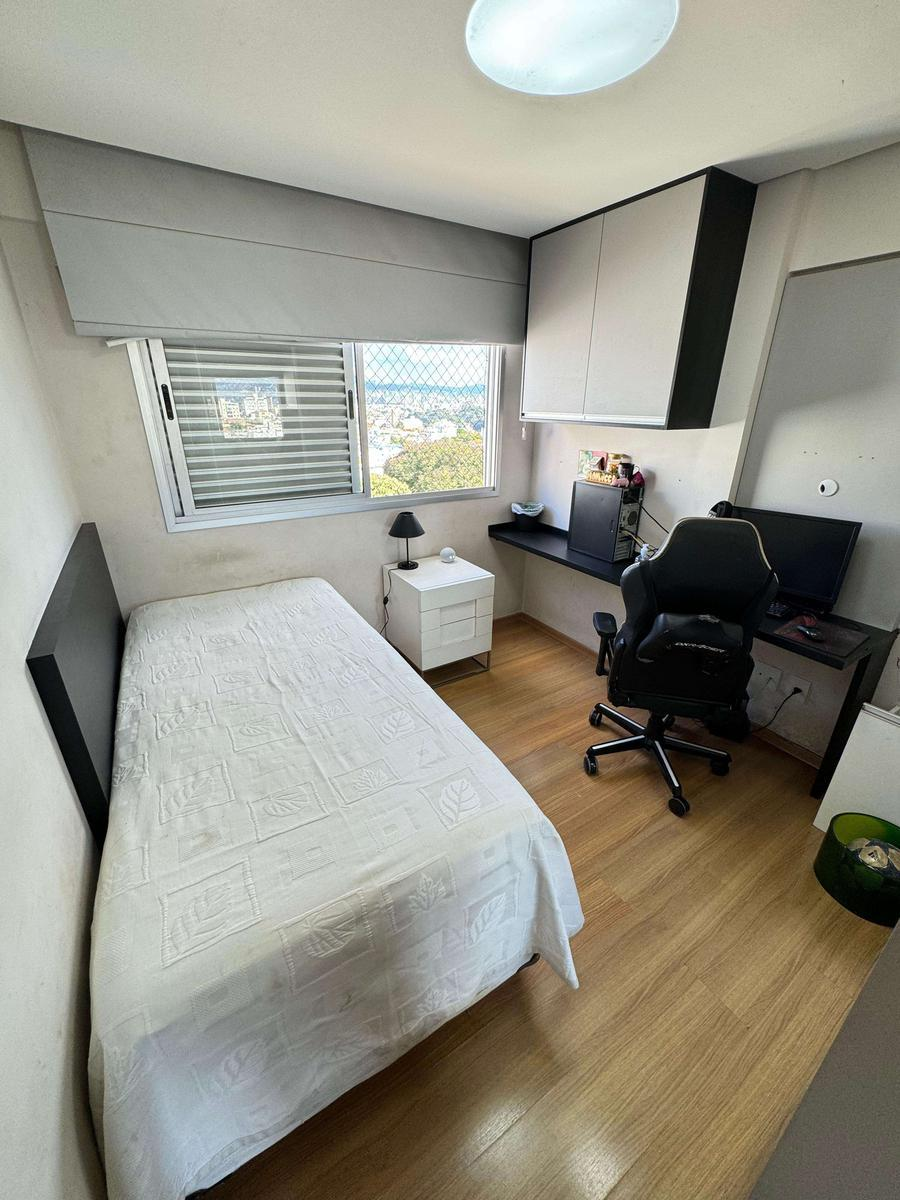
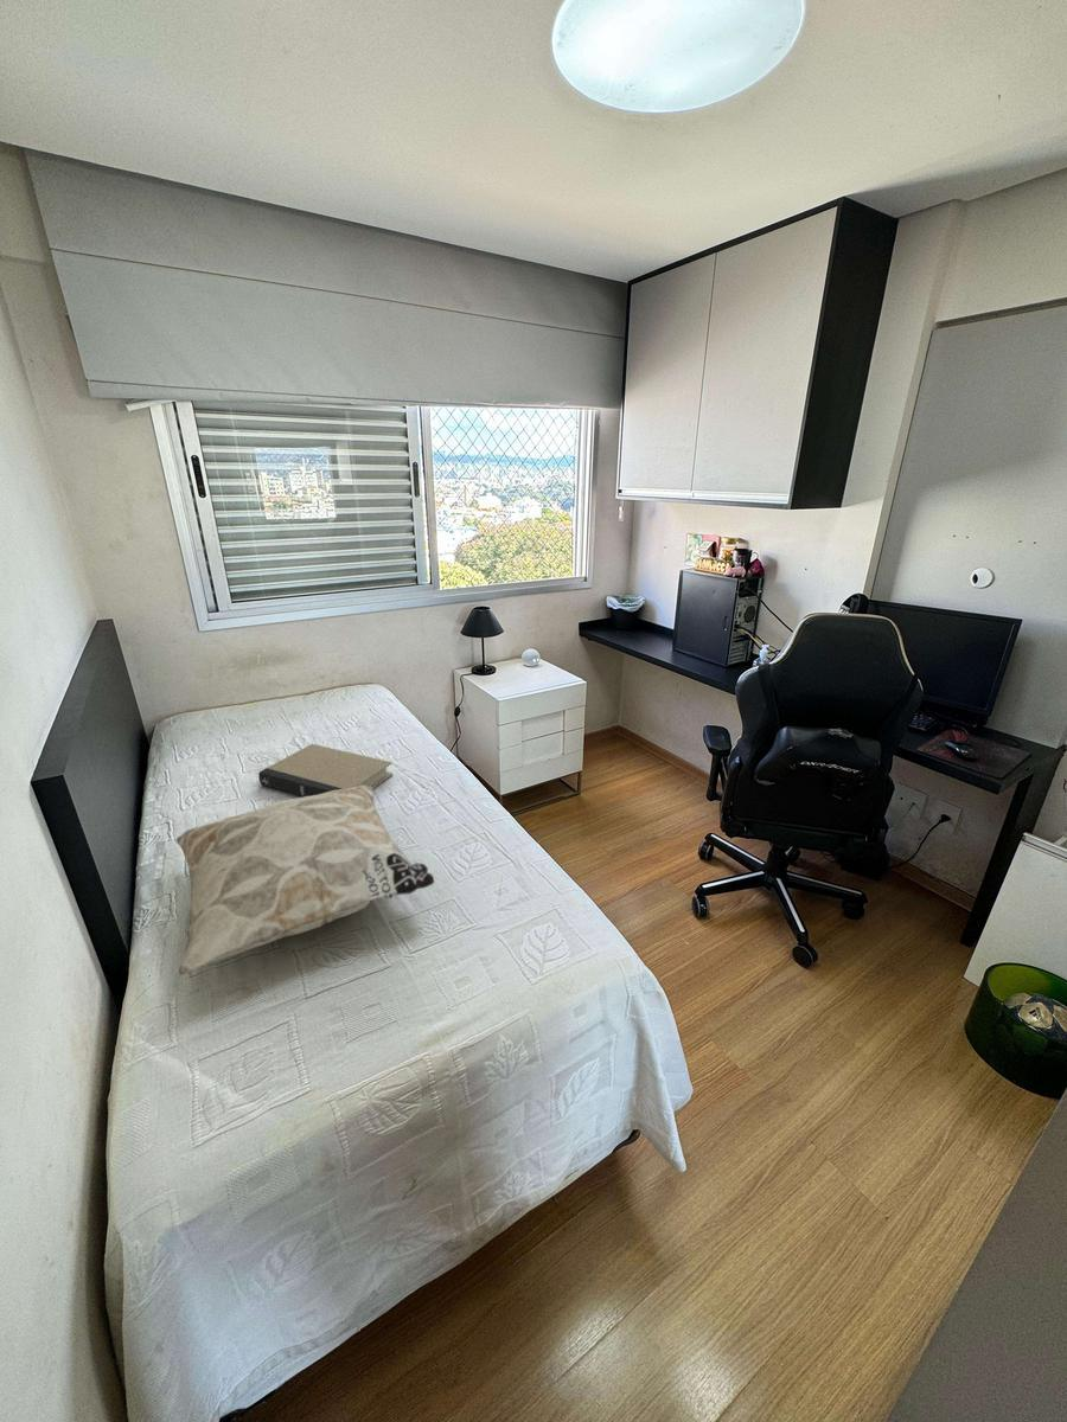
+ decorative pillow (299, 858)
+ book (326, 773)
